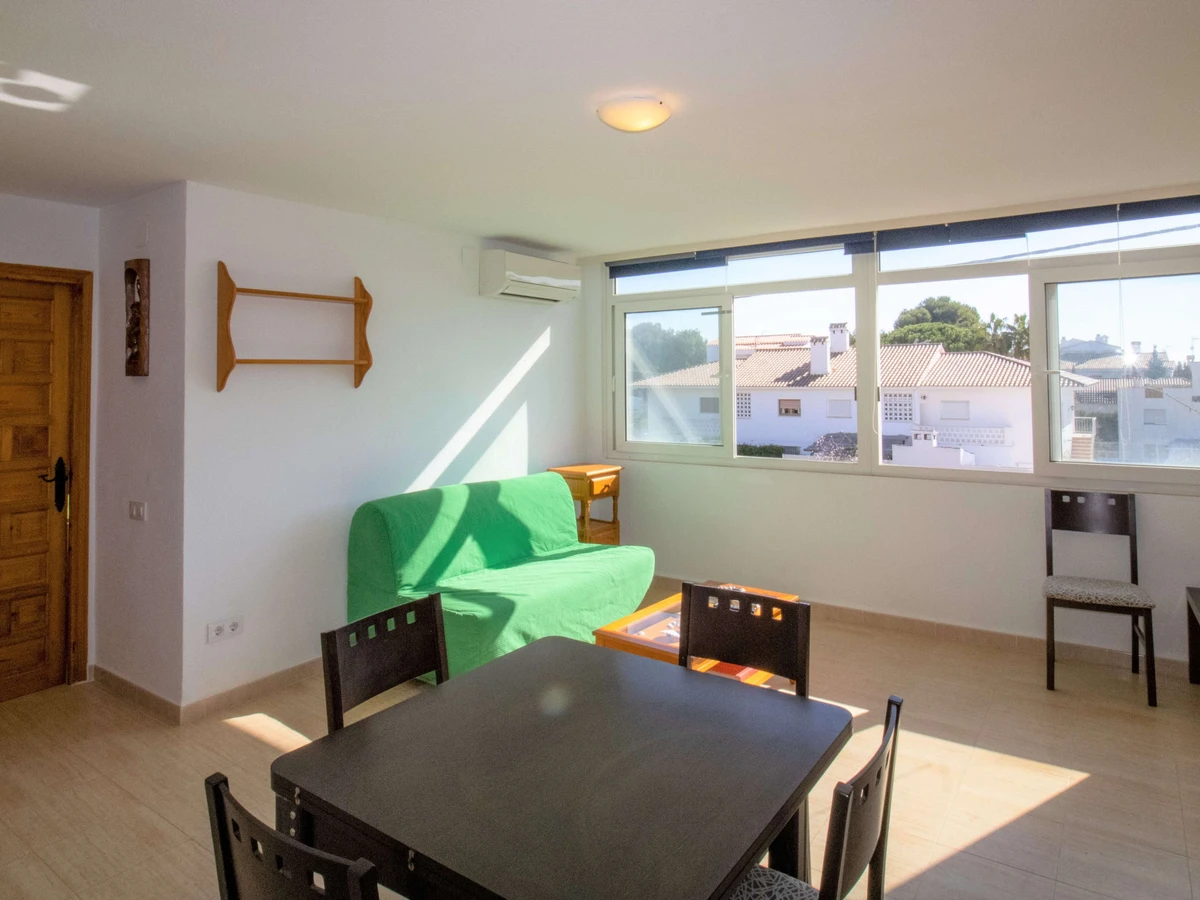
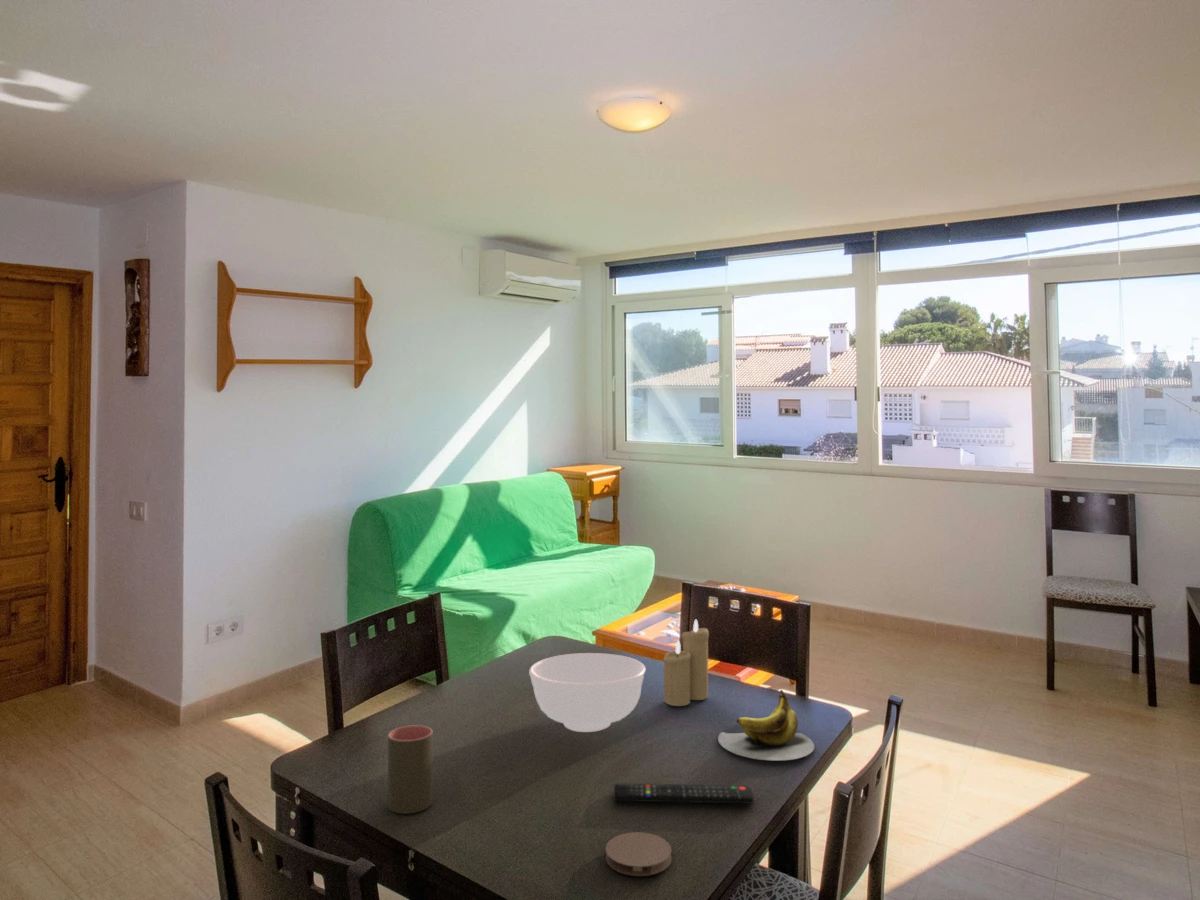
+ candle (686, 660)
+ remote control (683, 795)
+ bowl (587, 695)
+ banana (765, 717)
+ cup (410, 768)
+ coaster (638, 853)
